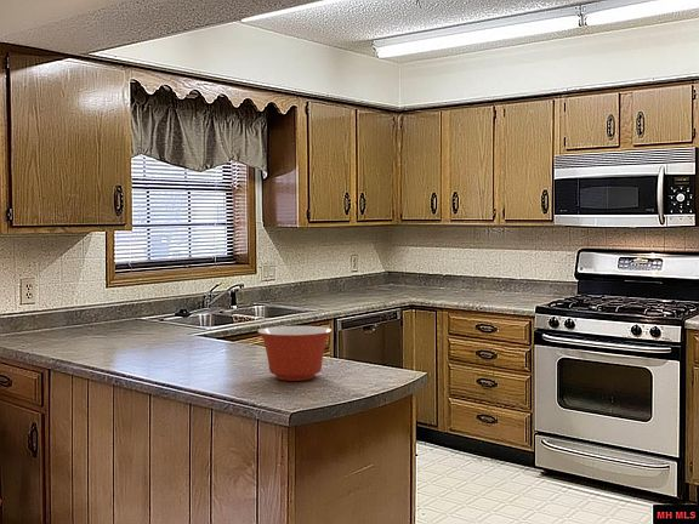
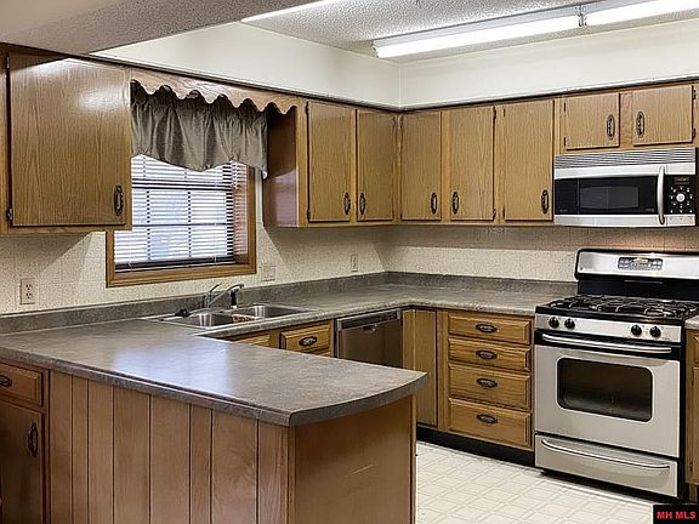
- mixing bowl (295, 353)
